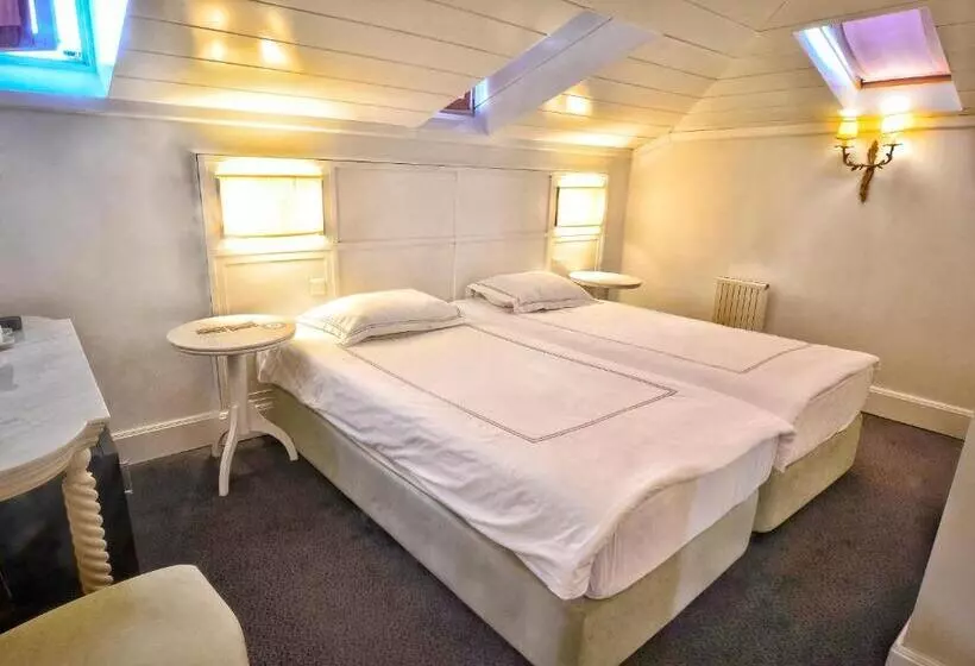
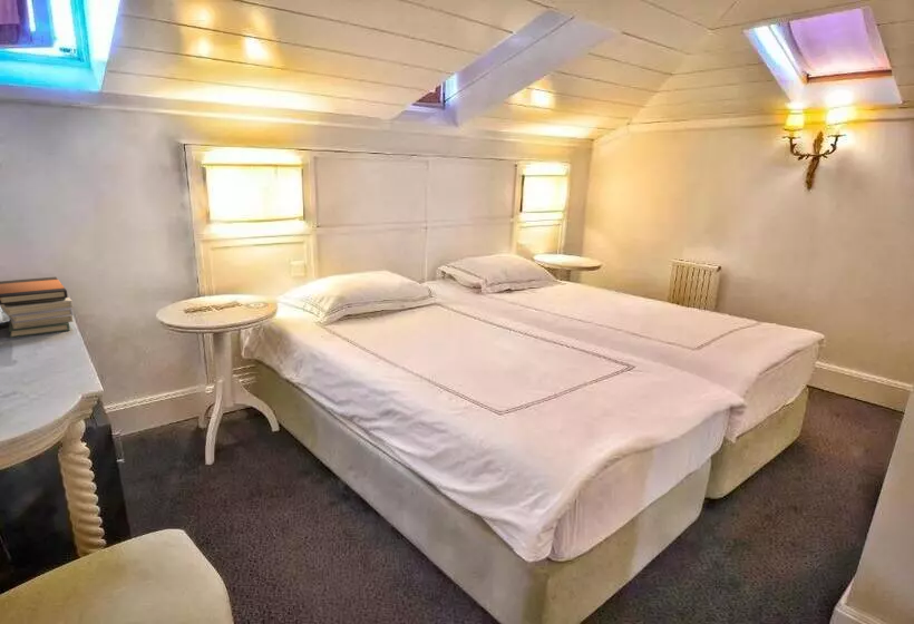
+ book stack (35, 305)
